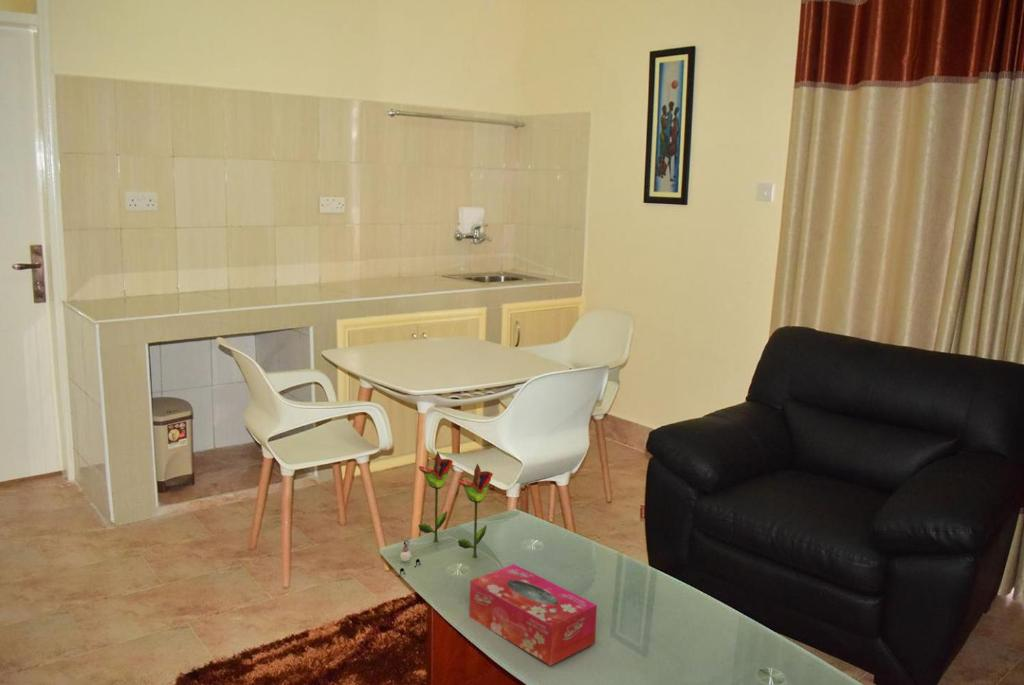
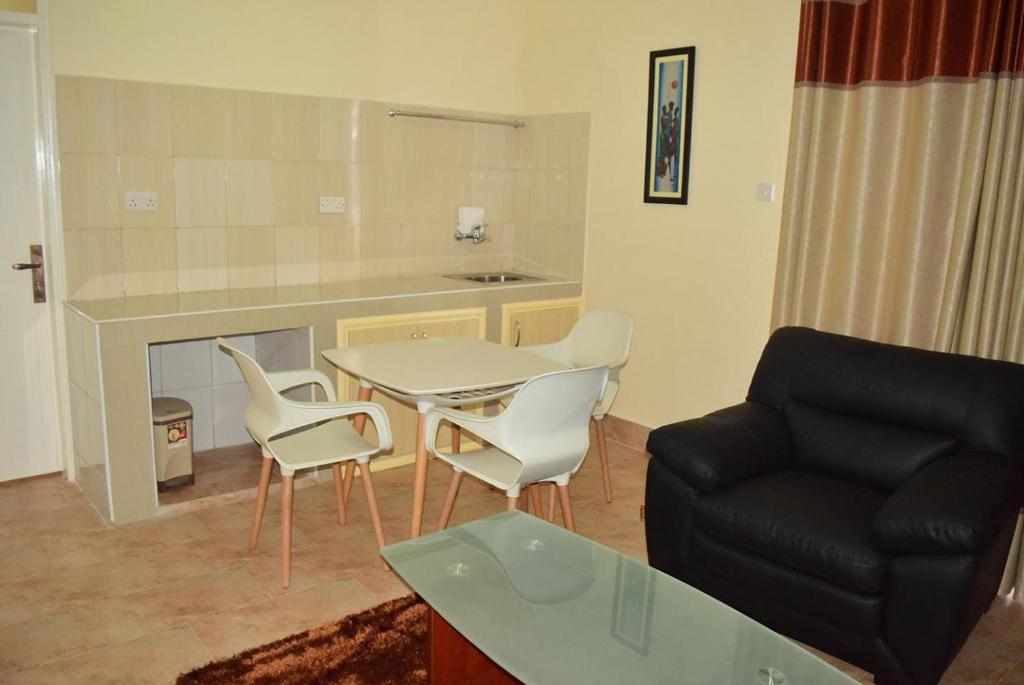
- tissue box (531, 611)
- flower (445, 518)
